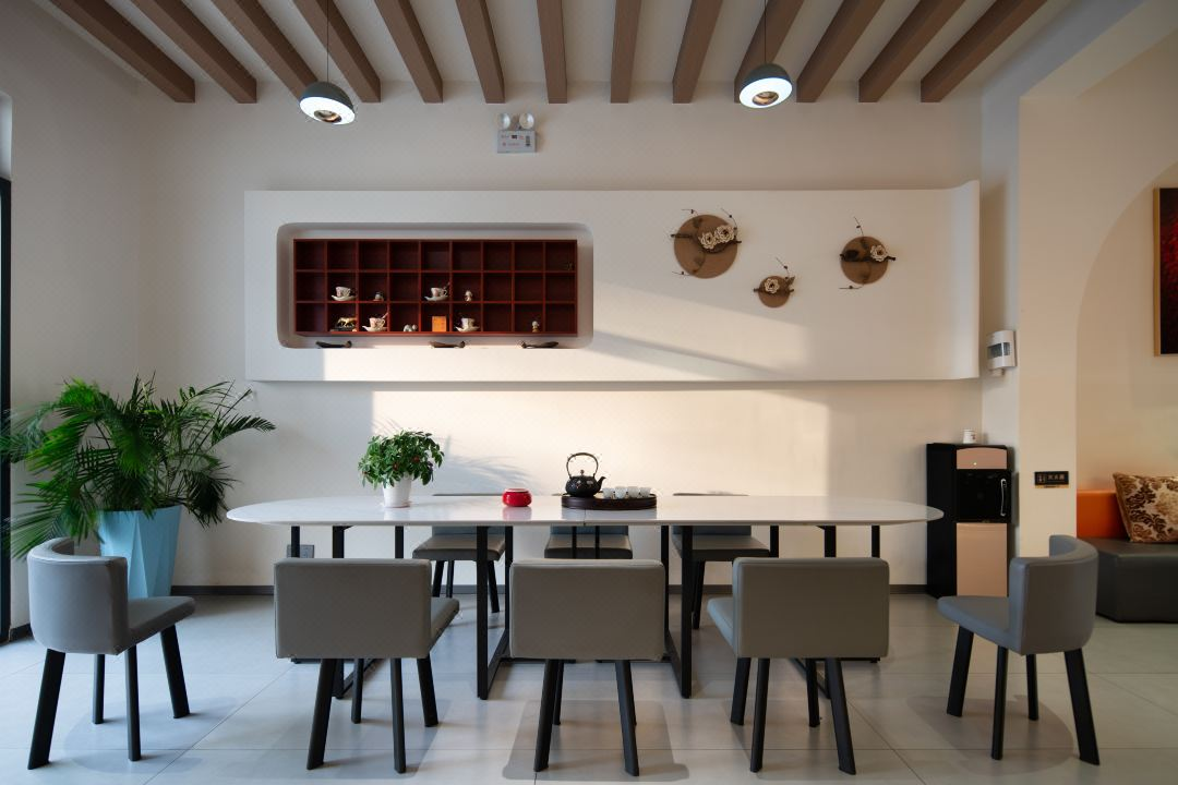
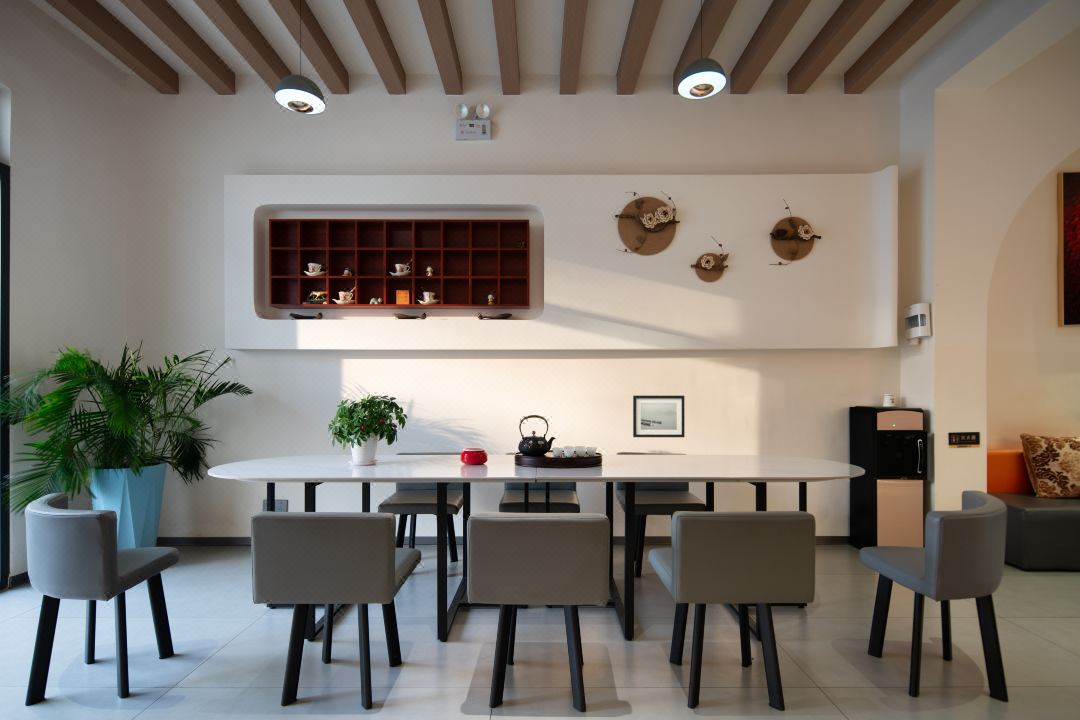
+ wall art (658, 416)
